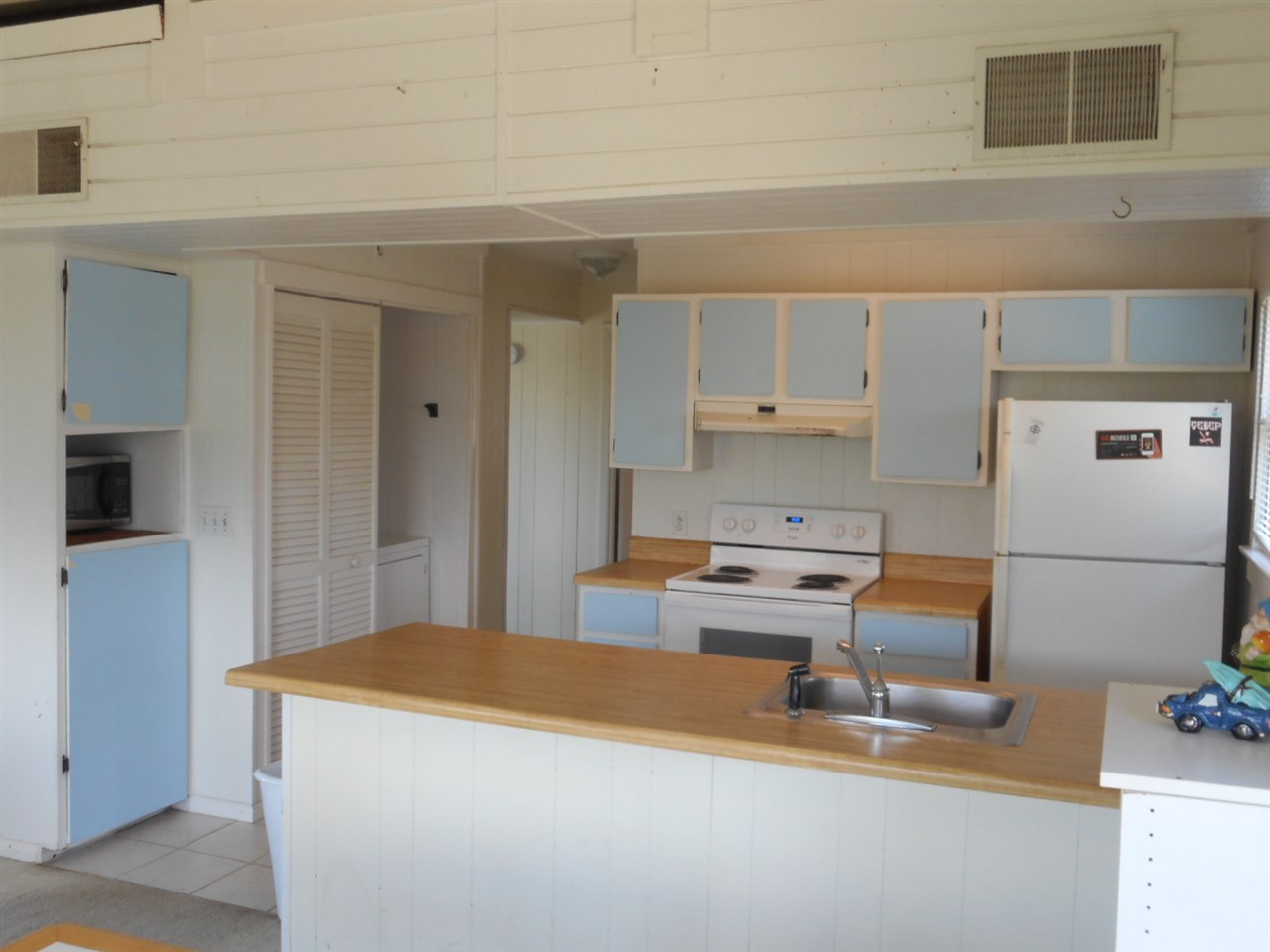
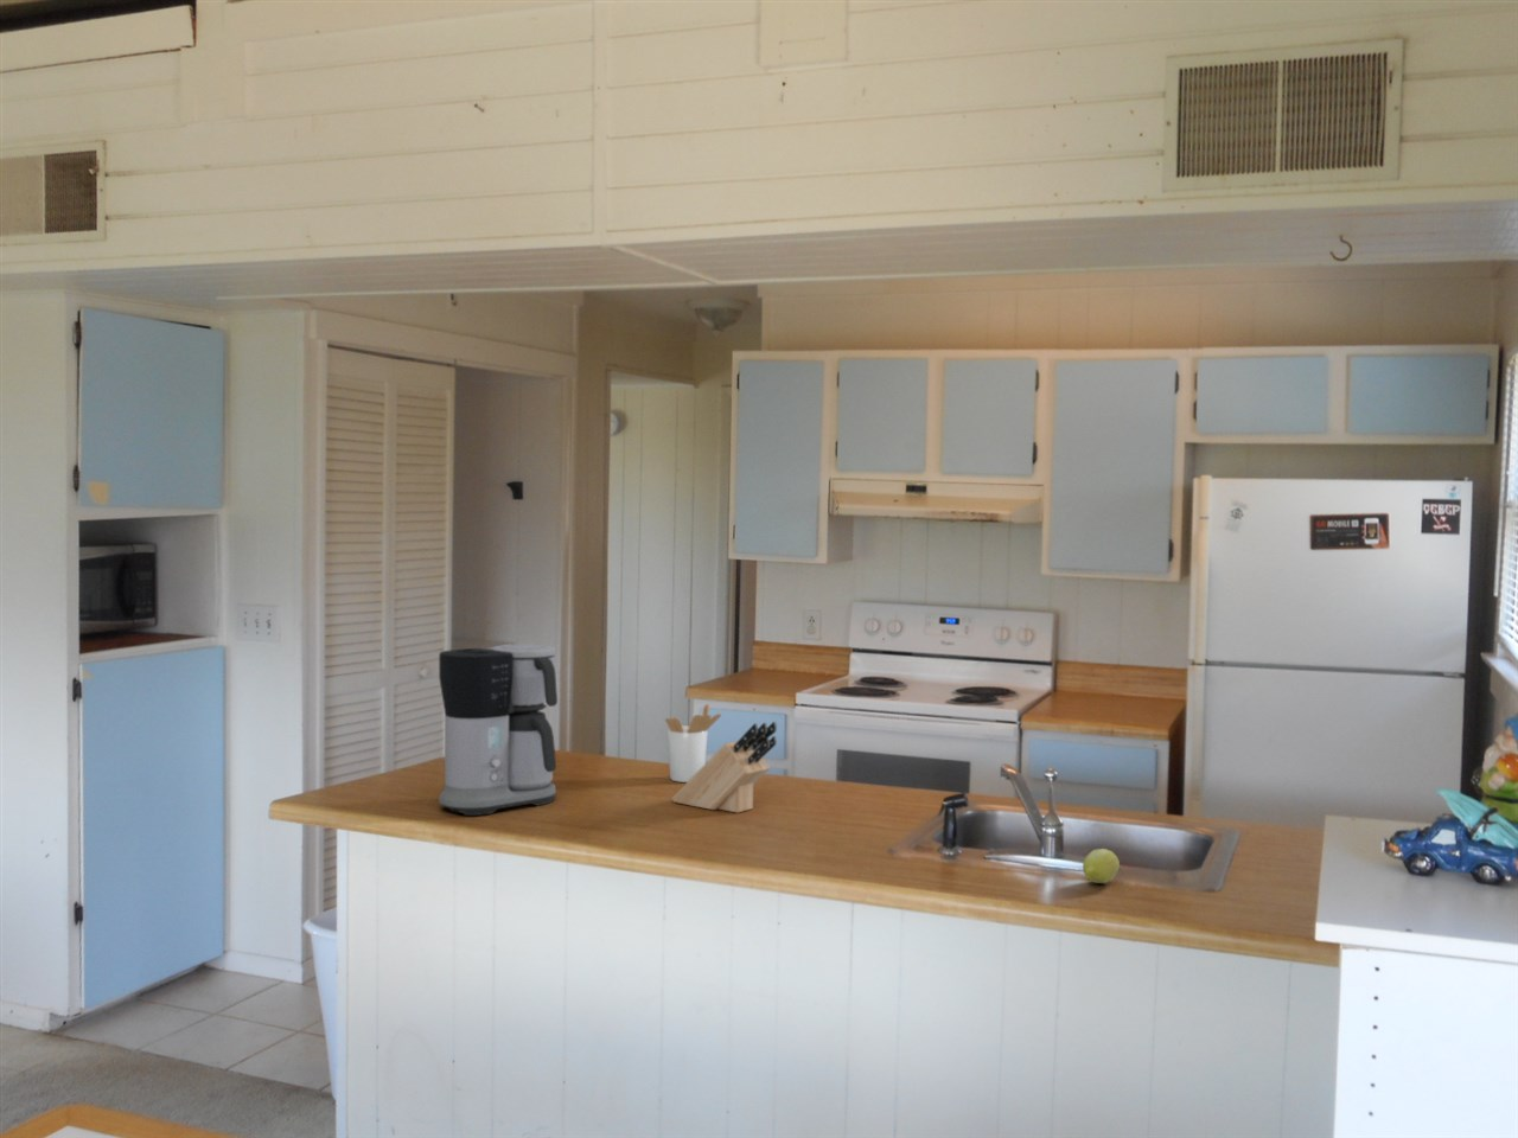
+ fruit (1101, 865)
+ utensil holder (692, 744)
+ coffee maker (504, 727)
+ knife block (727, 761)
